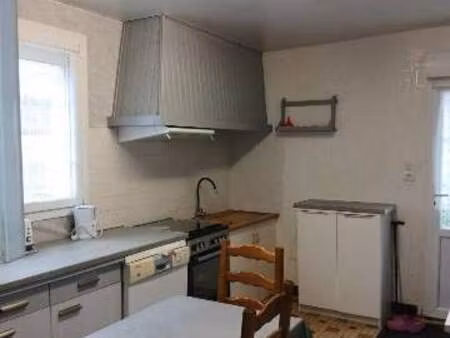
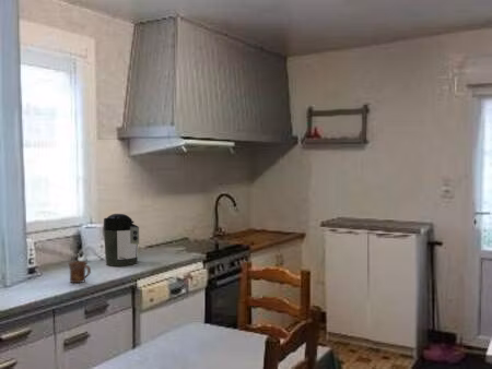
+ mug (80, 272)
+ coffee maker (128, 239)
